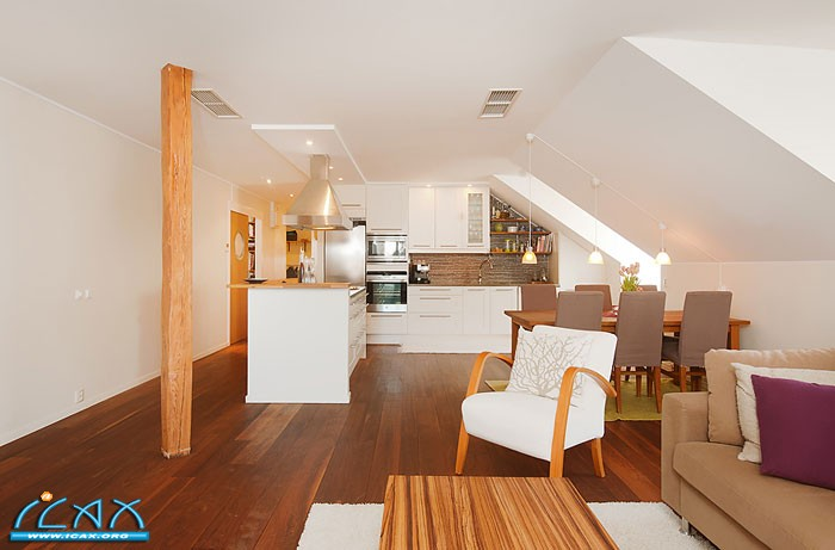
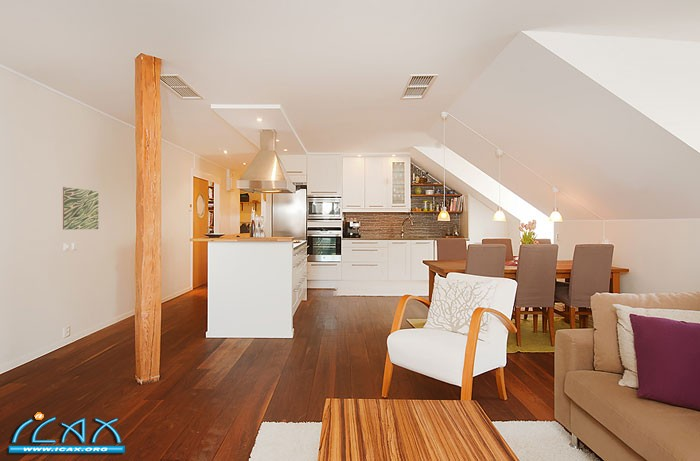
+ wall art (81, 209)
